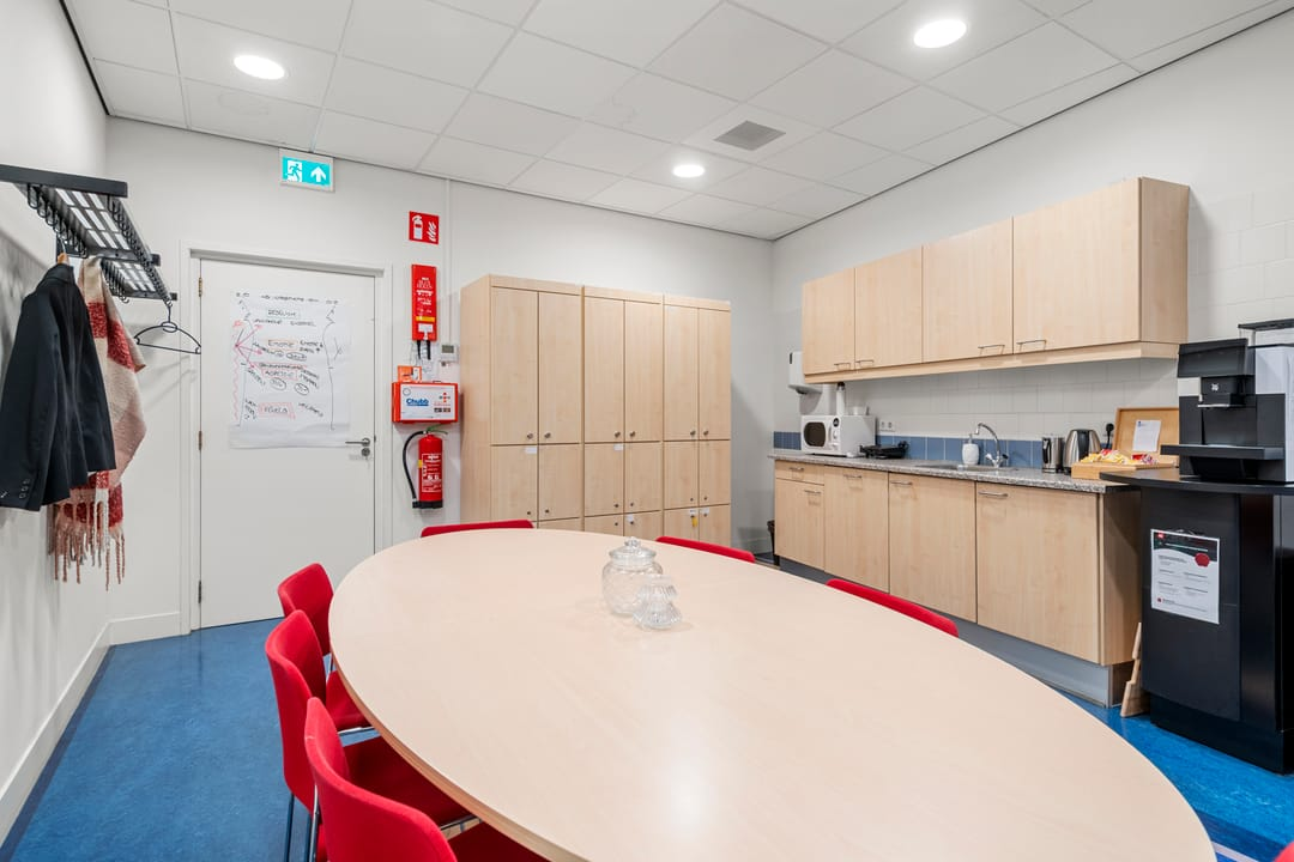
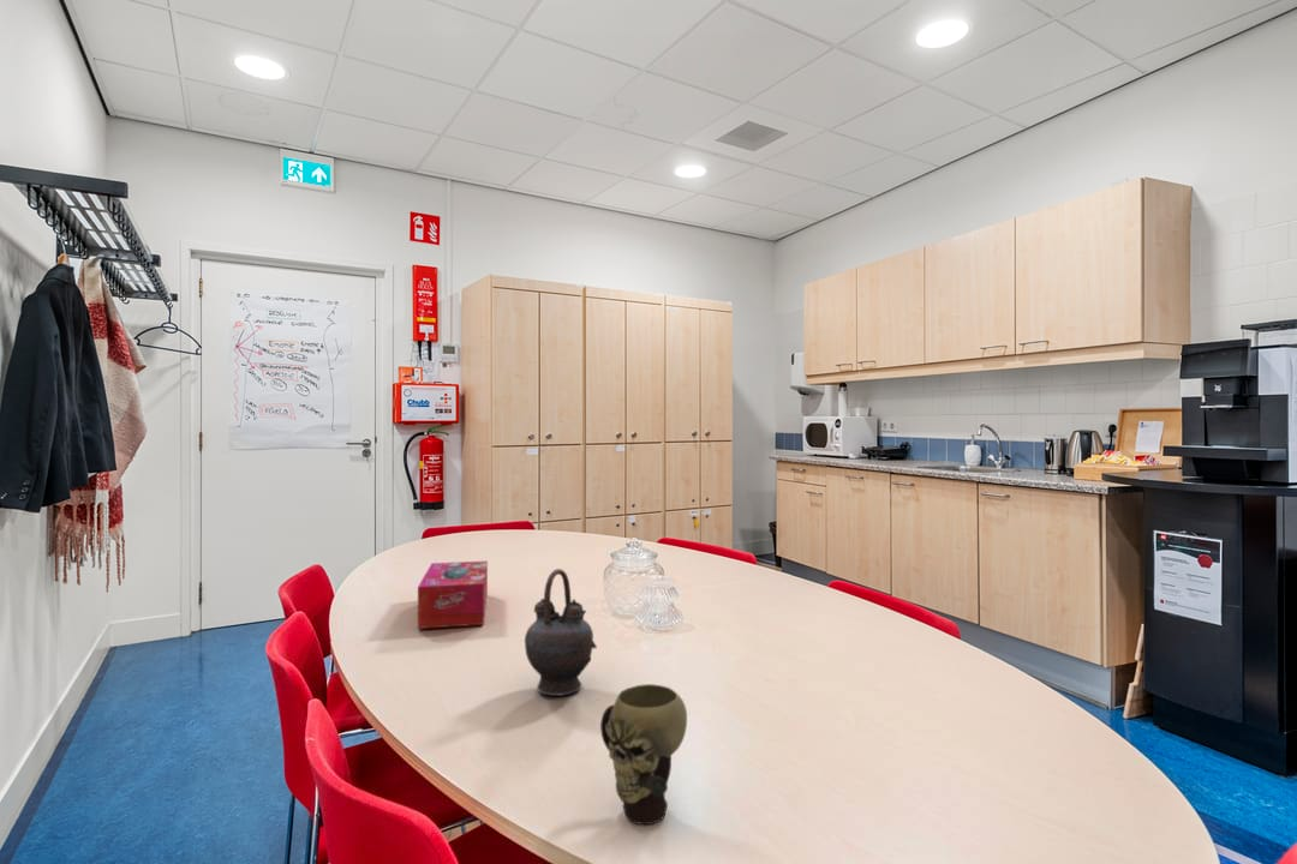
+ tissue box (455, 592)
+ teapot (563, 626)
+ mug (644, 752)
